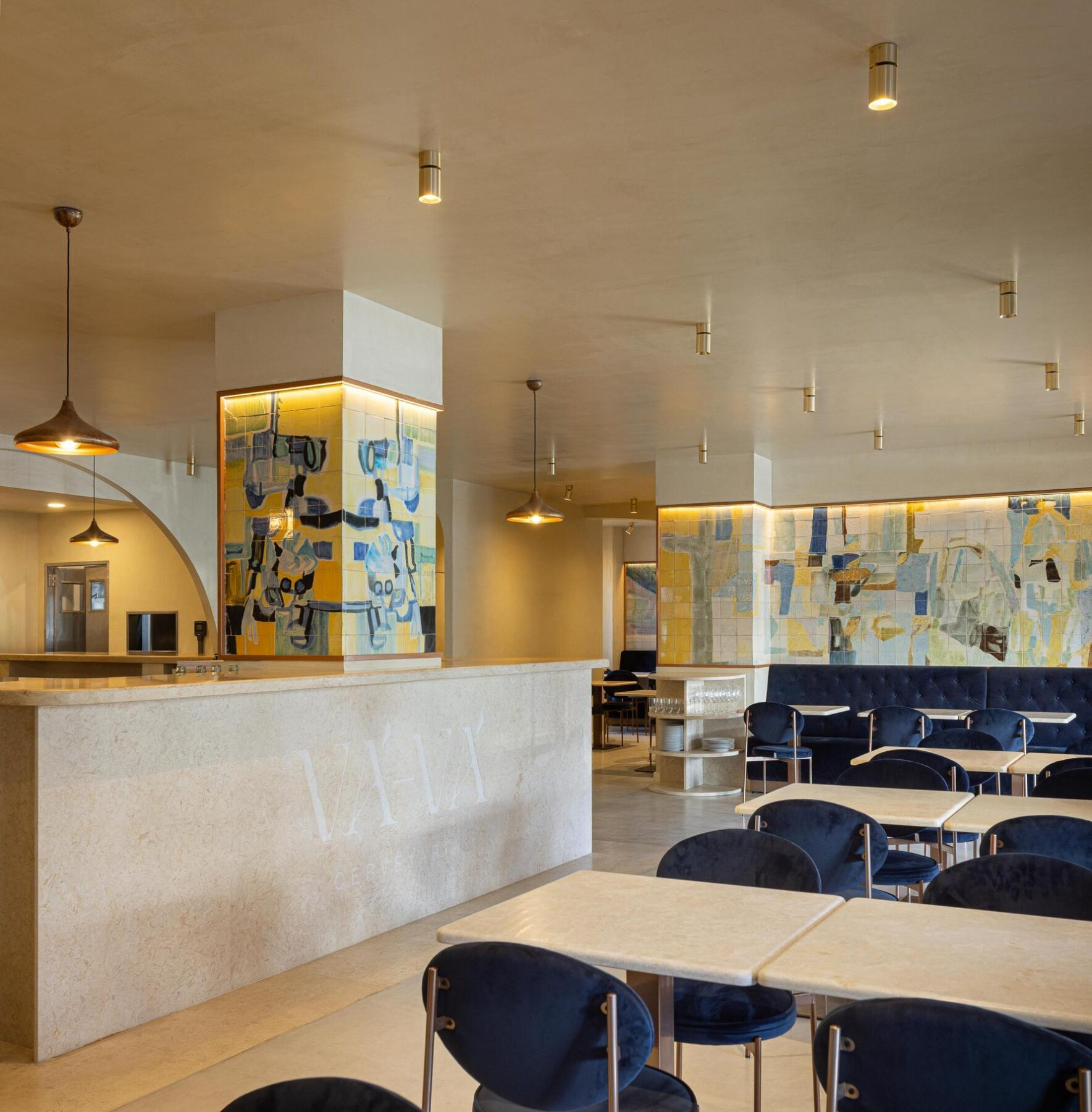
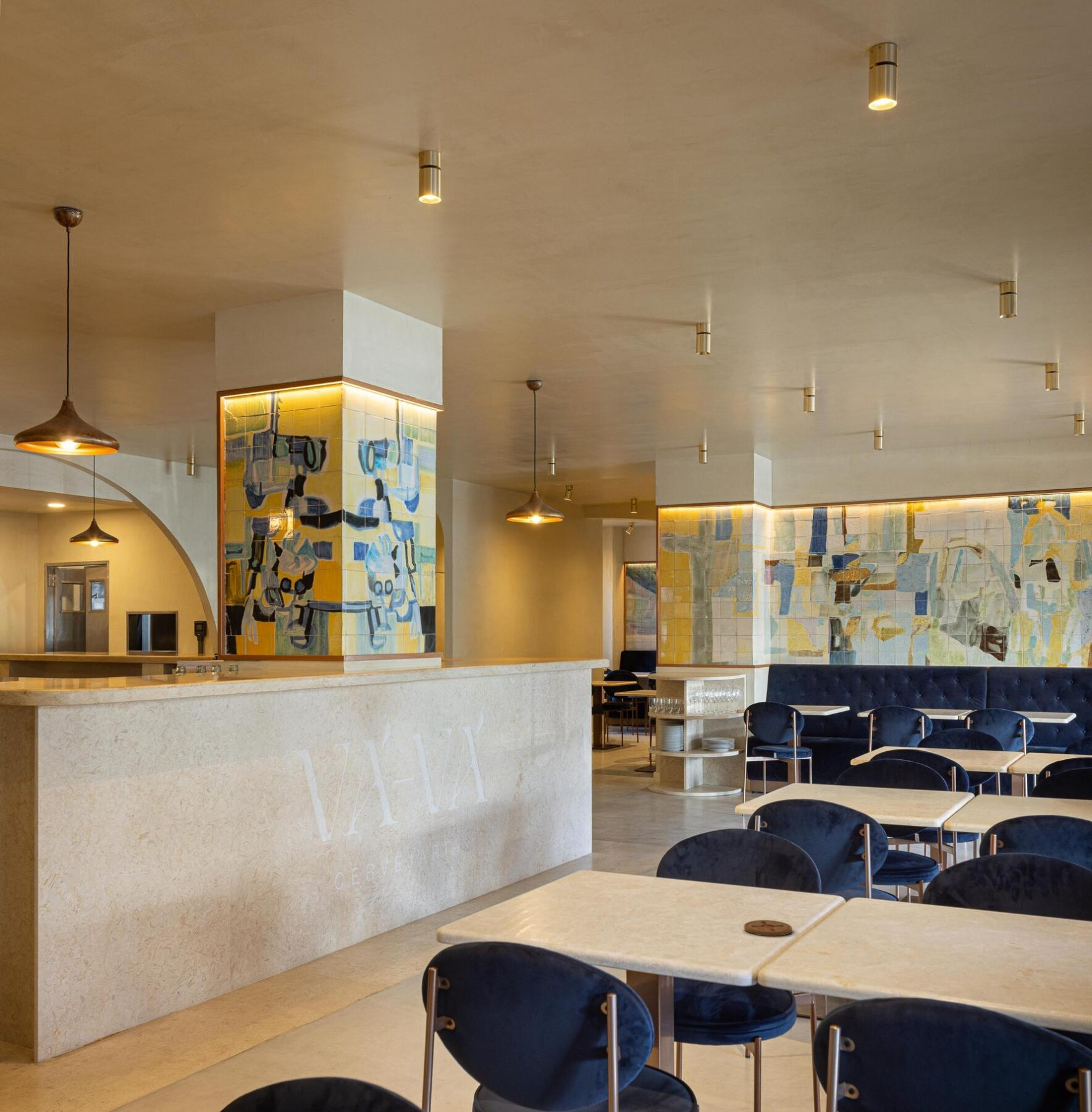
+ coaster (768, 928)
